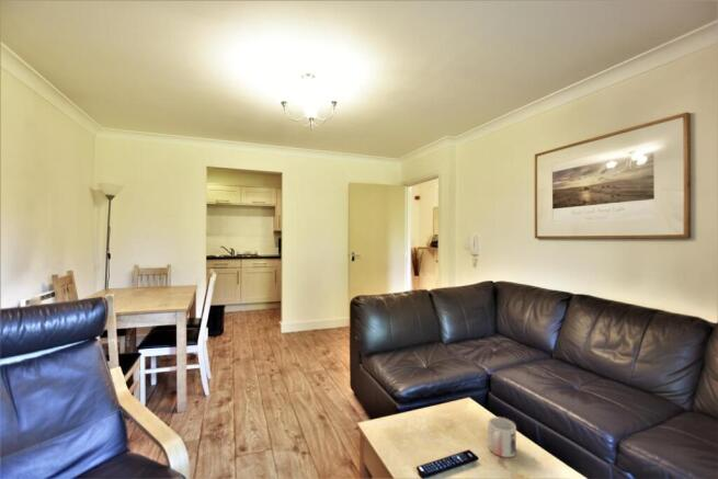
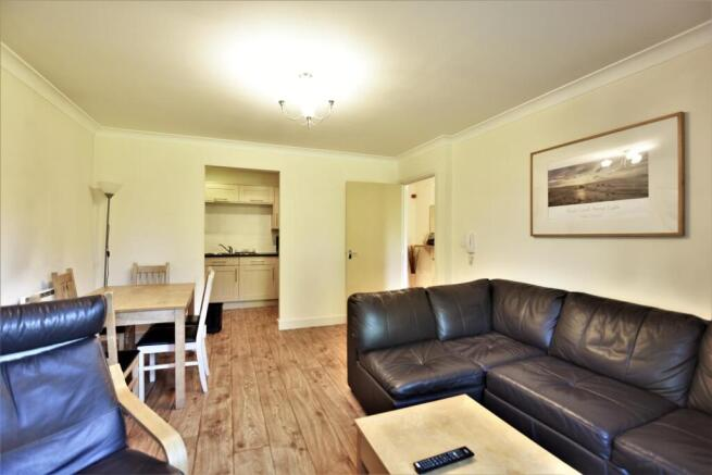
- mug (500, 438)
